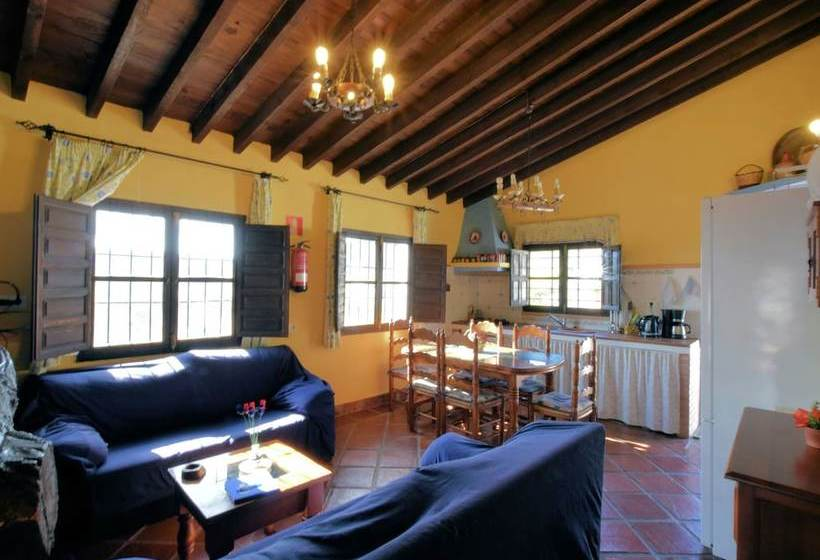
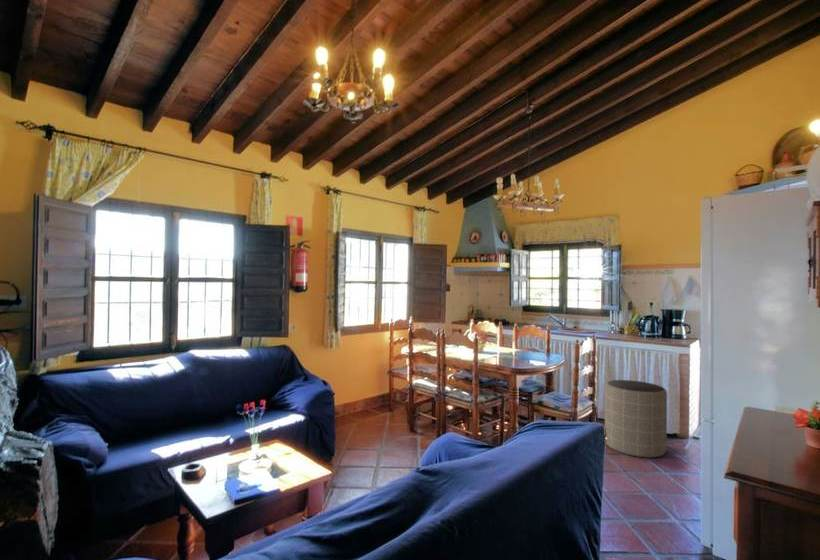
+ trash can (634, 416)
